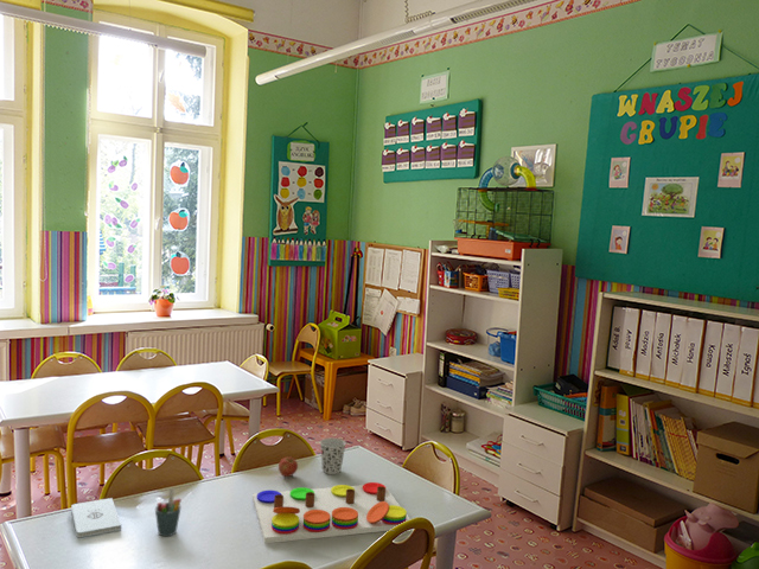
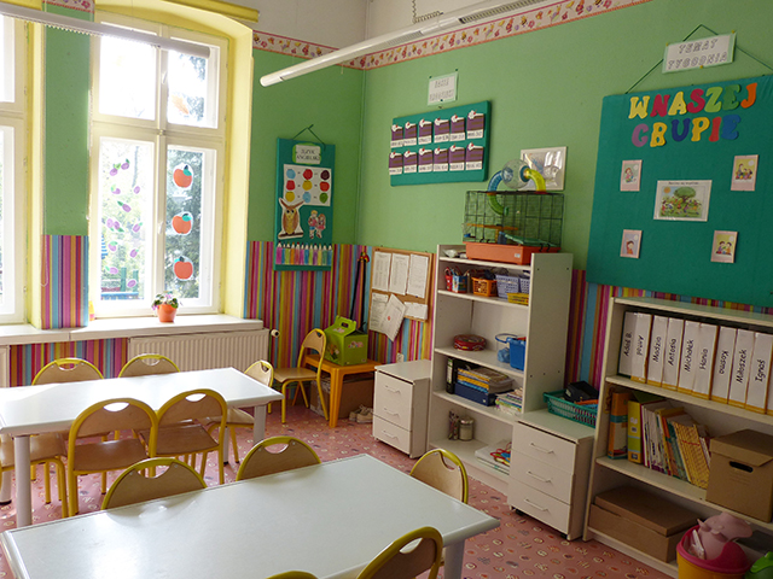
- board game (331, 503)
- pen holder (167, 513)
- cup (332, 456)
- apple (287, 466)
- notepad (95, 517)
